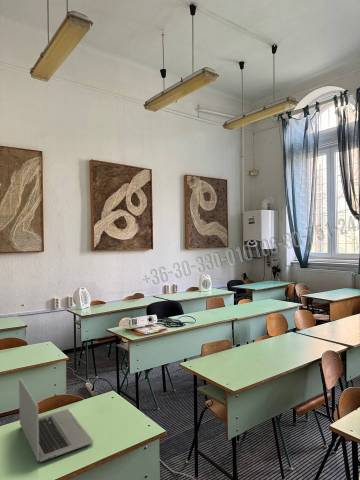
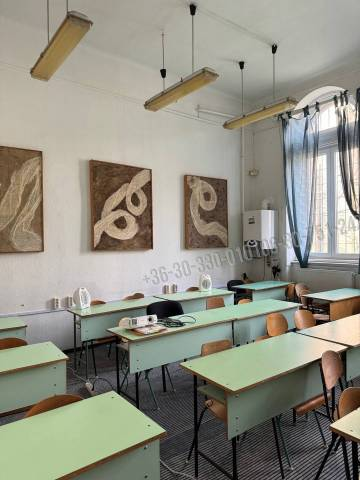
- laptop (55, 412)
